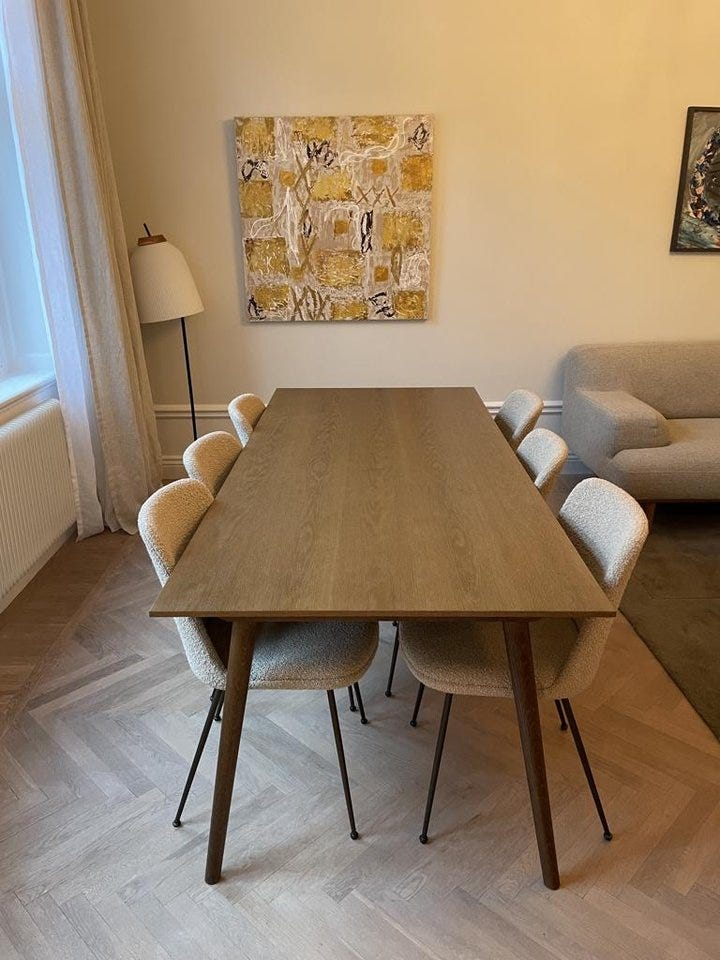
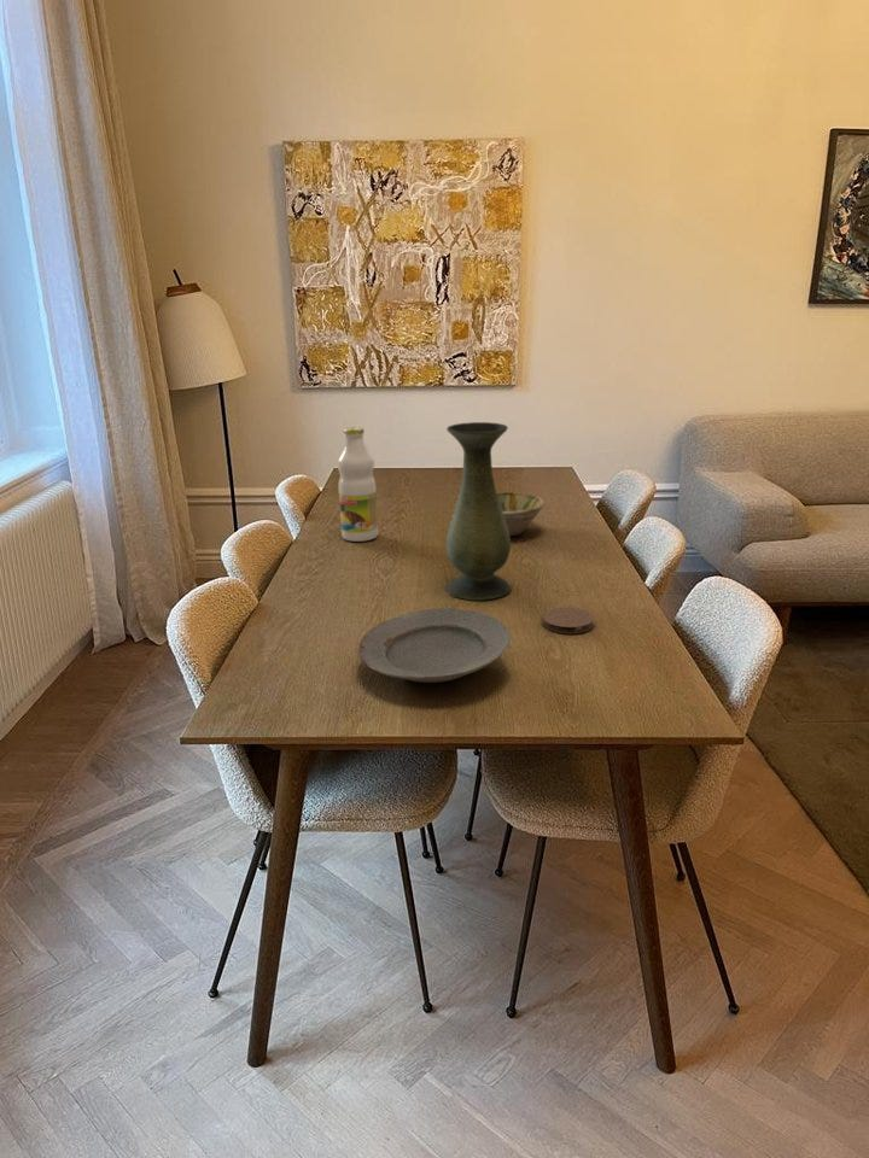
+ bottle (356, 484)
+ vase (477, 510)
+ bowl (503, 515)
+ coaster (567, 620)
+ plate (434, 651)
